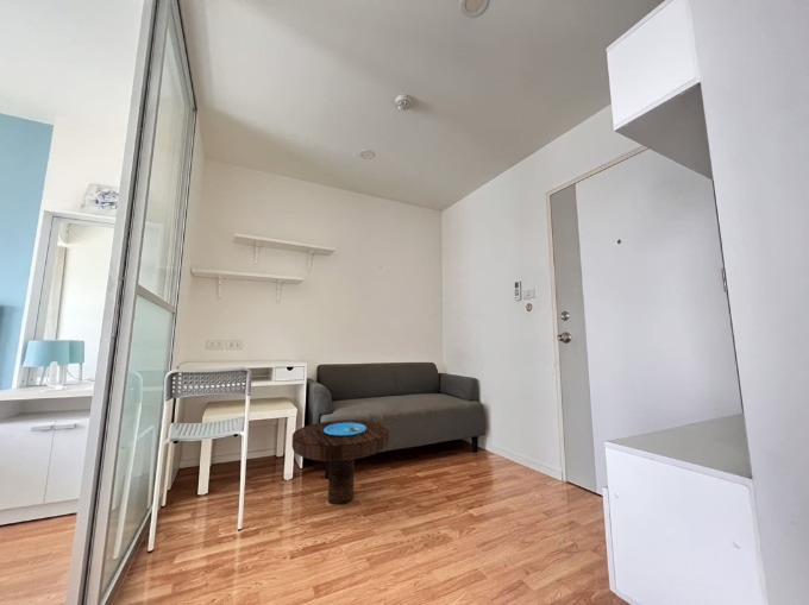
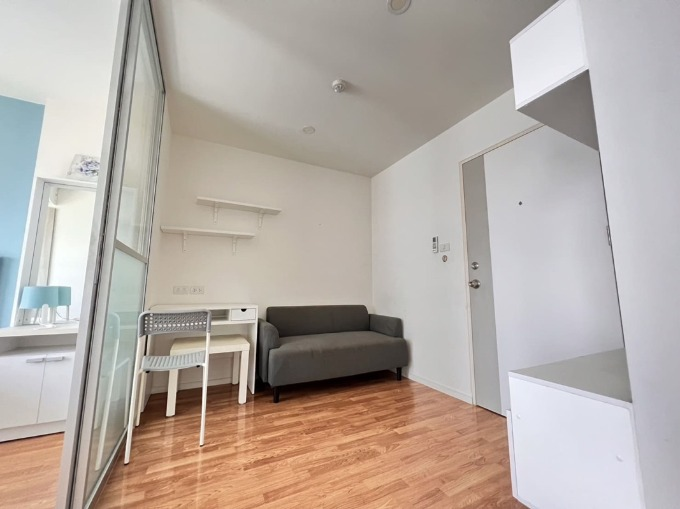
- side table (341, 462)
